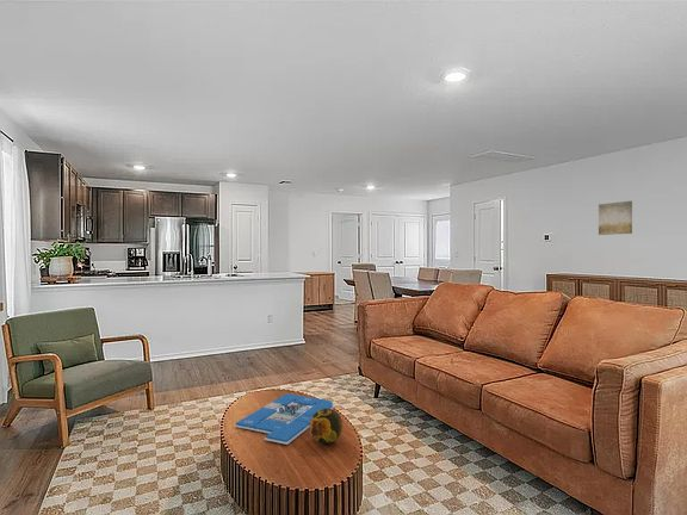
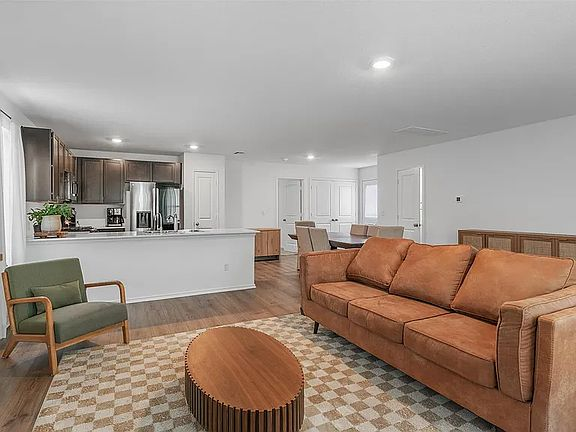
- board game (286, 412)
- wall art (614, 218)
- decorative orb (326, 426)
